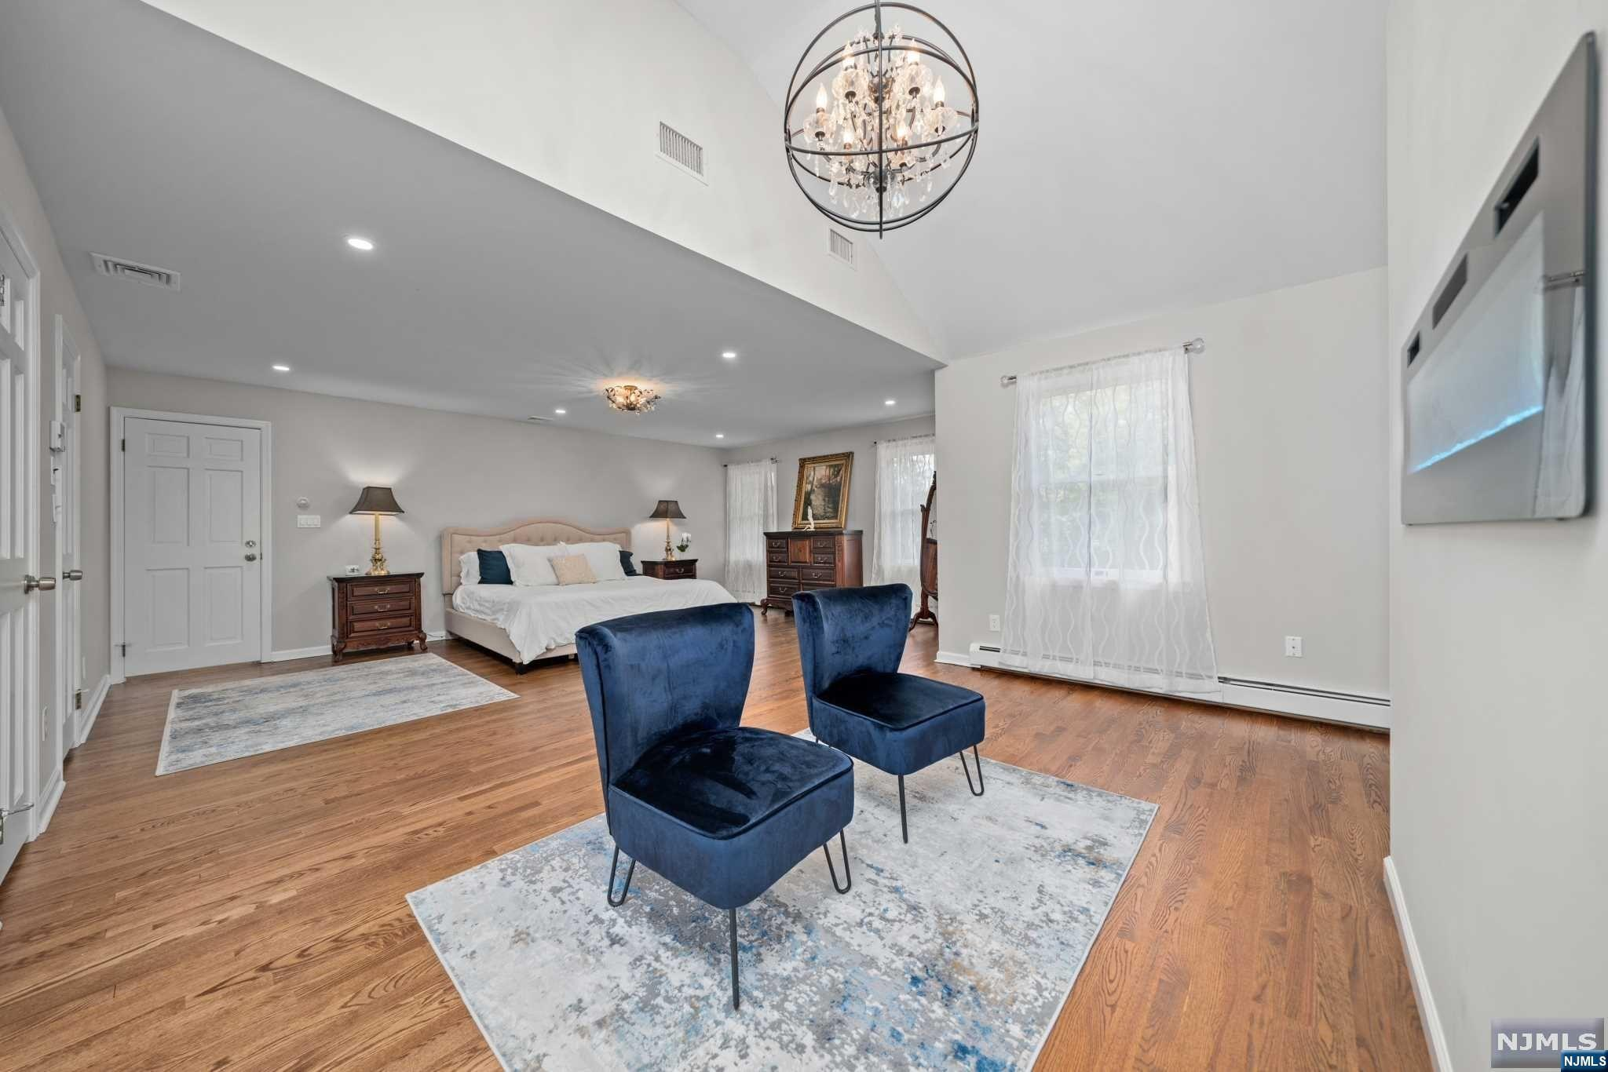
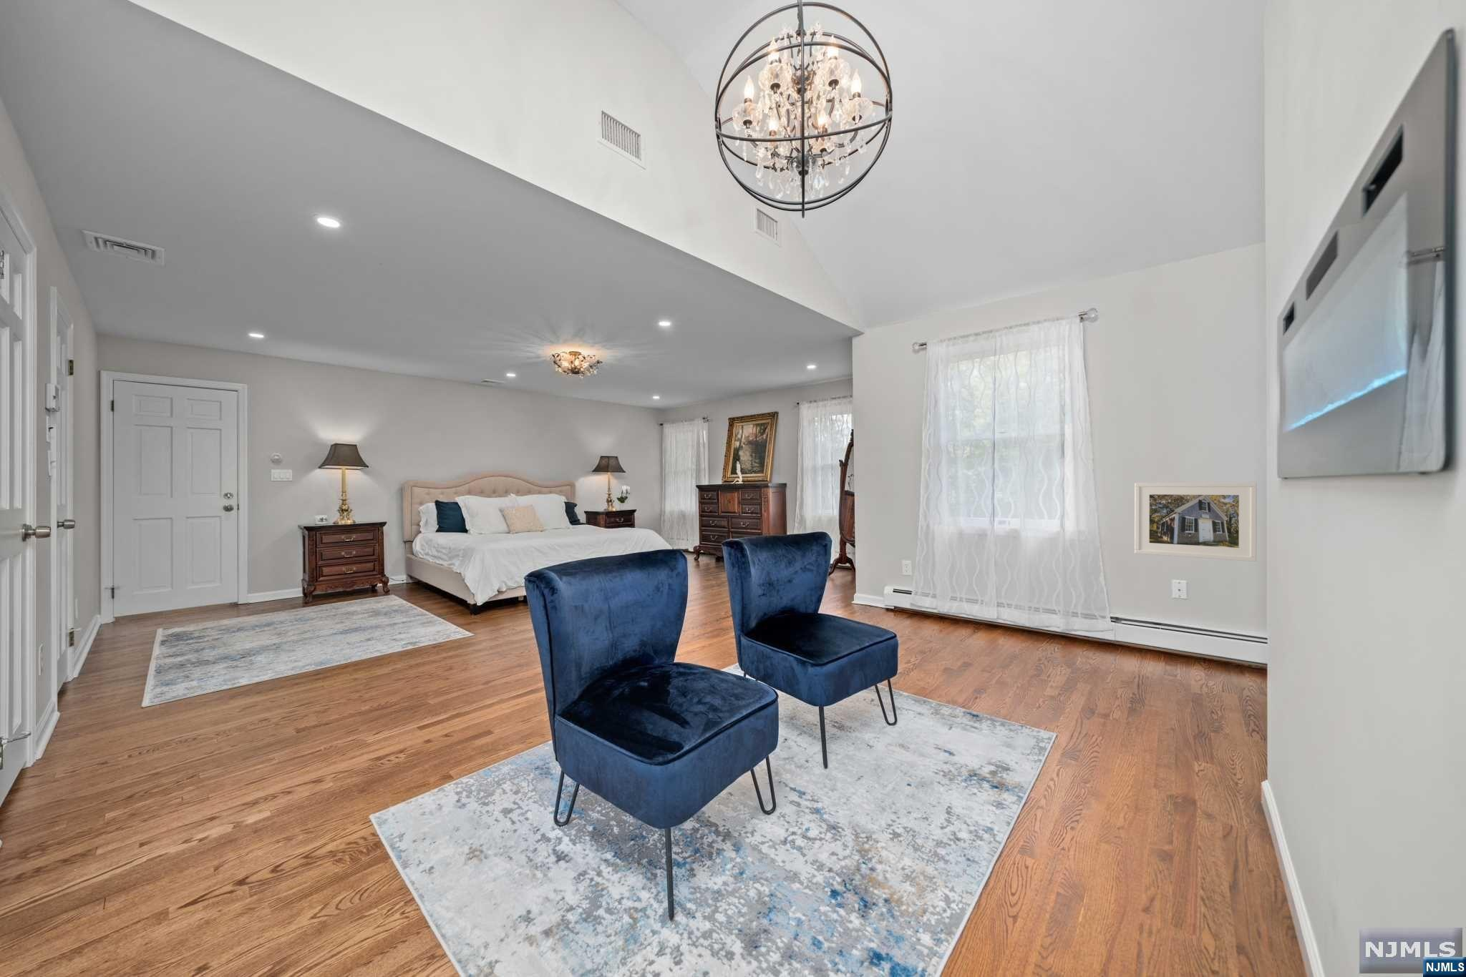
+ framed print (1192, 519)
